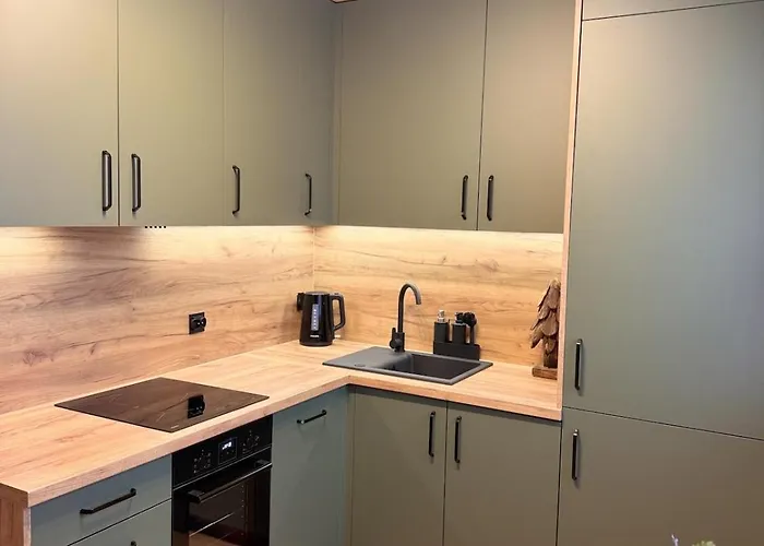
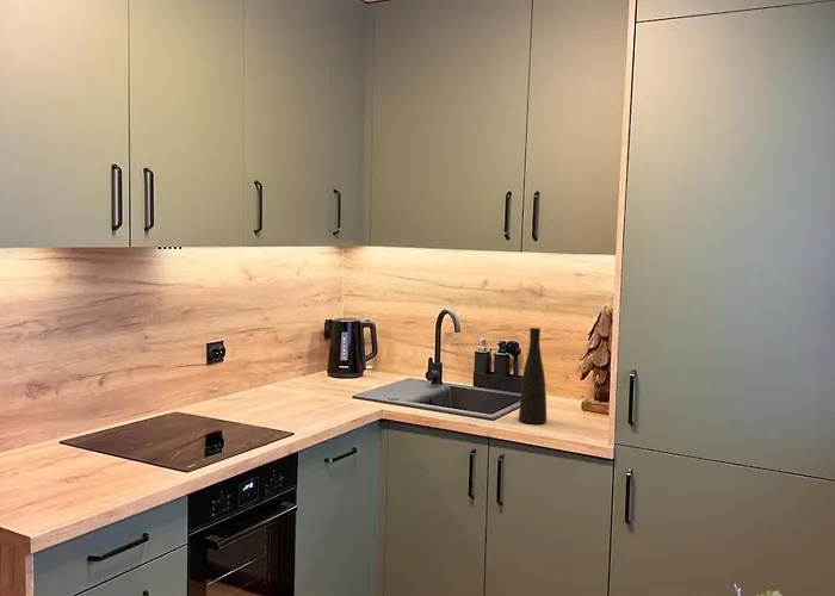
+ vase (533, 374)
